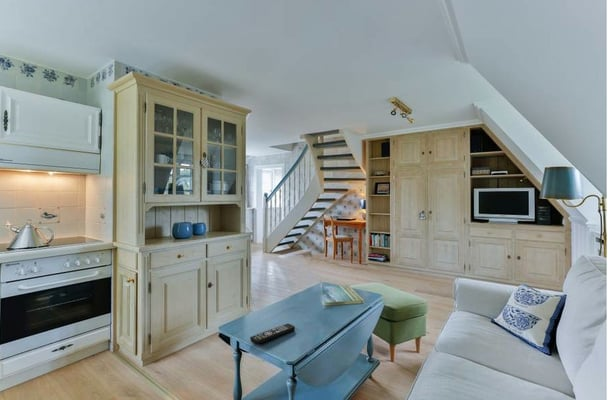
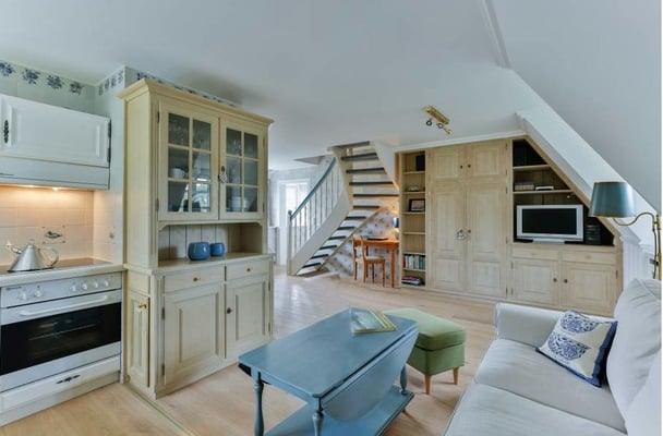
- remote control (273, 333)
